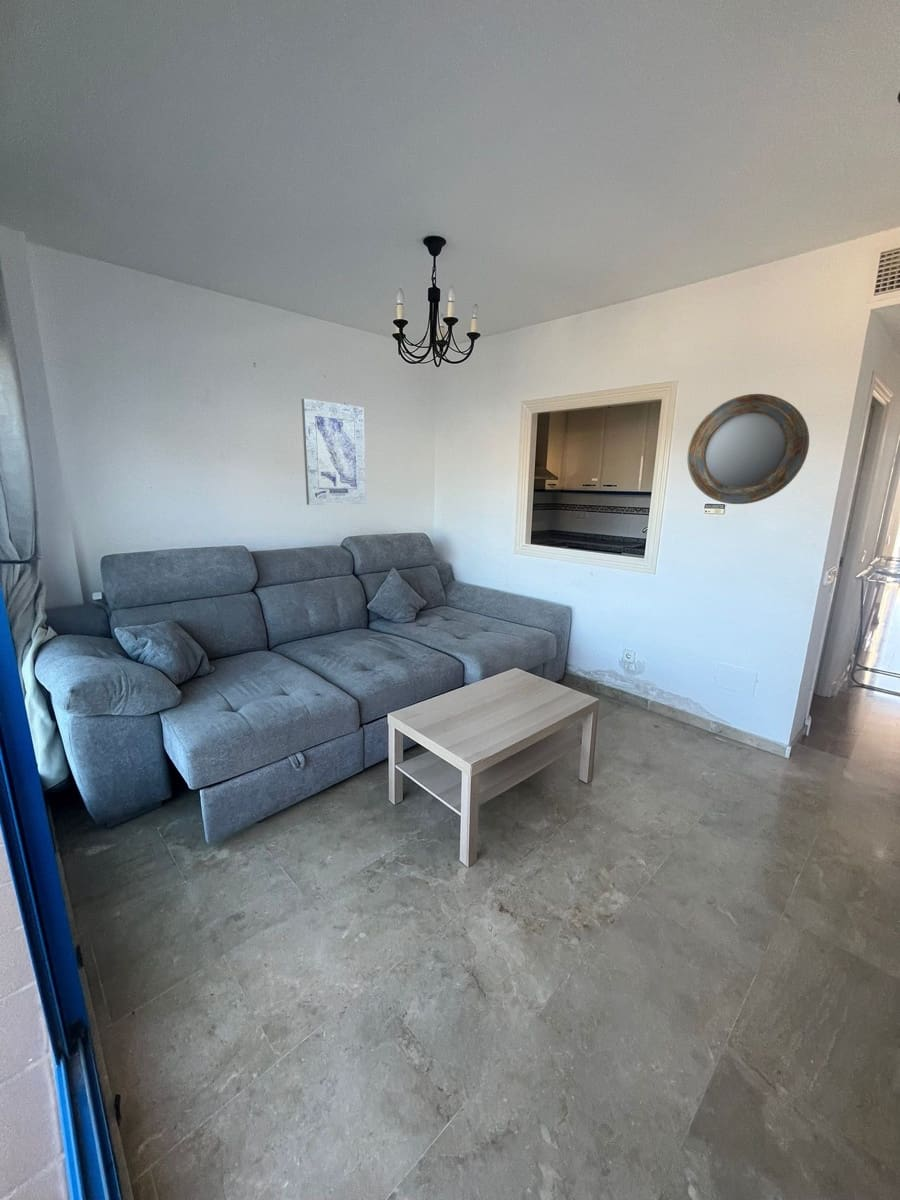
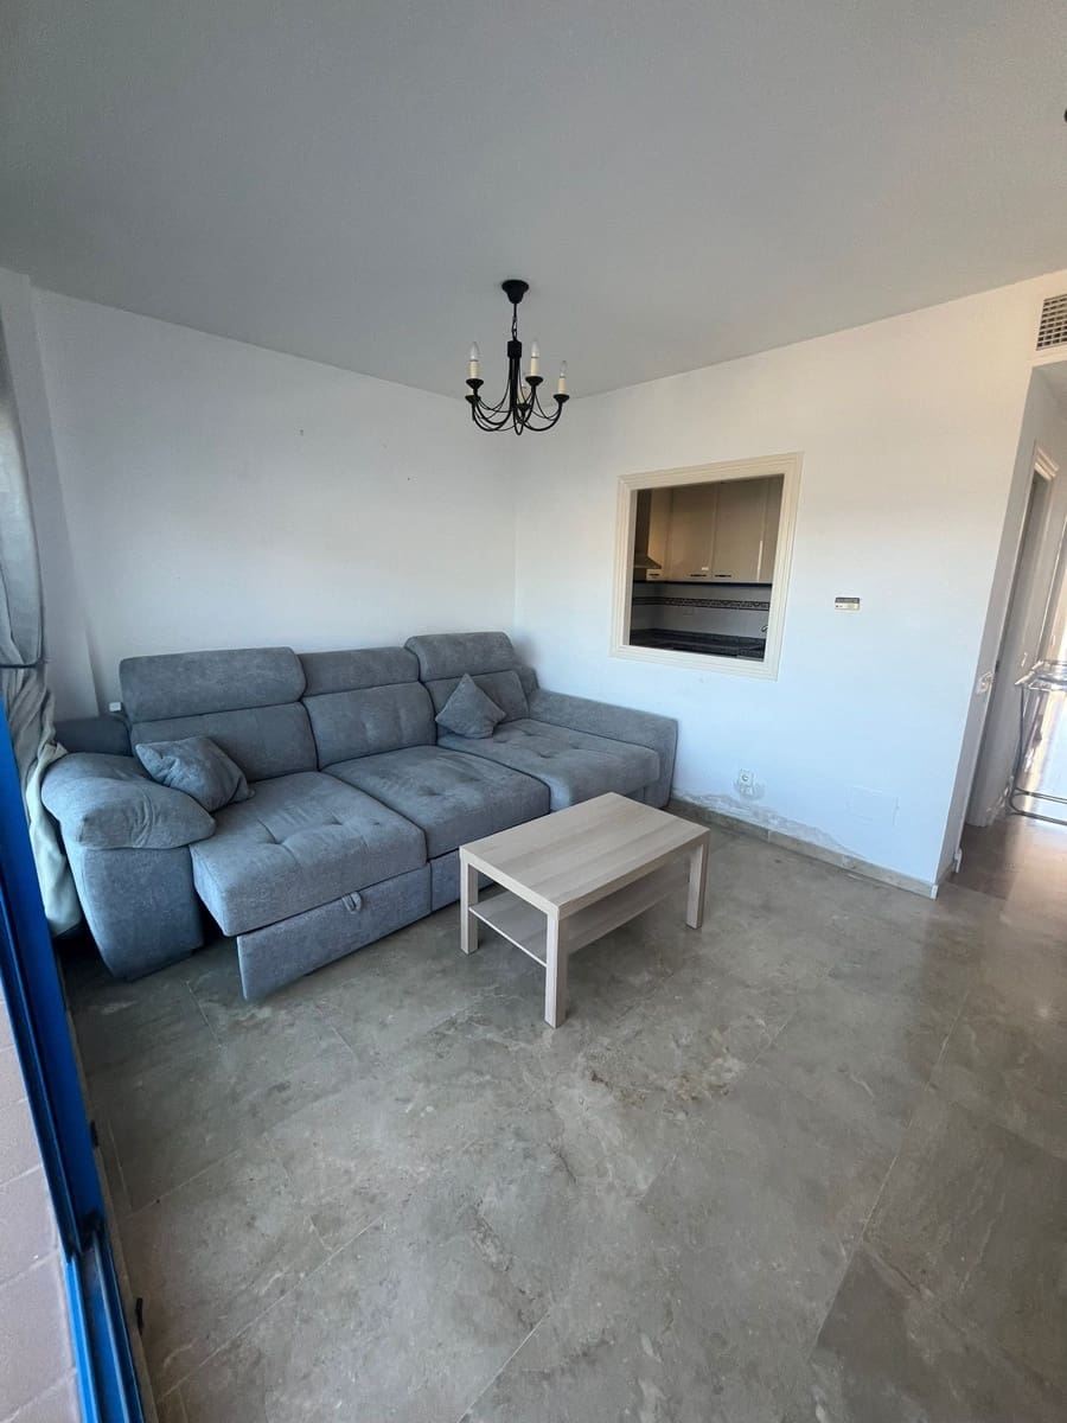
- wall art (335, 455)
- home mirror (743, 450)
